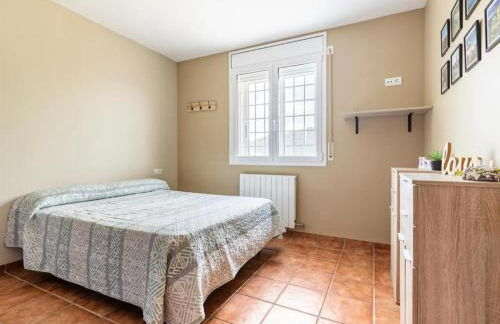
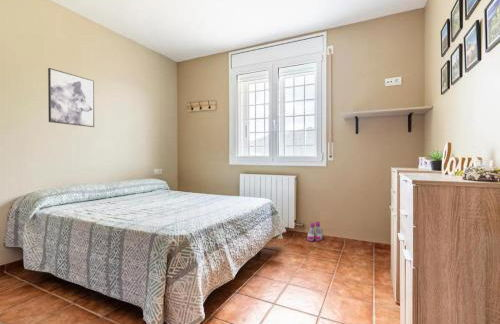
+ boots (314, 230)
+ wall art (72, 99)
